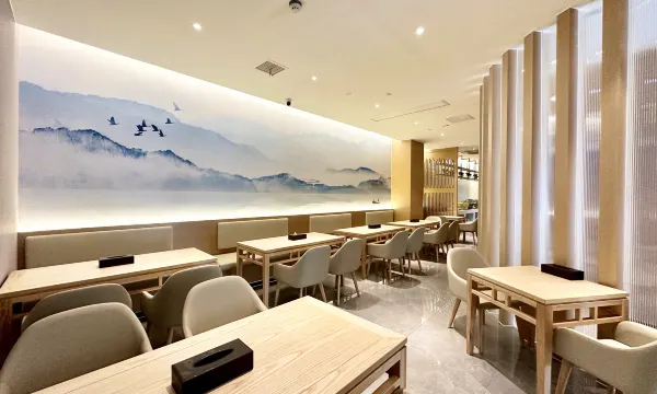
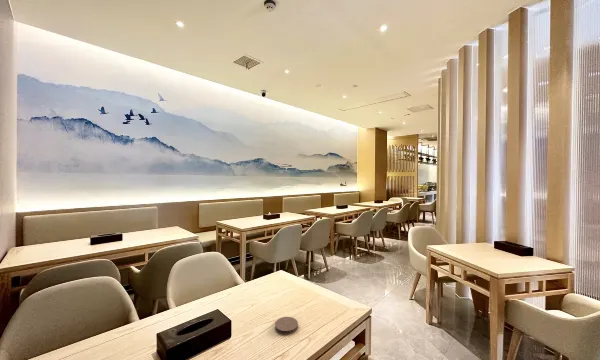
+ coaster (286, 325)
